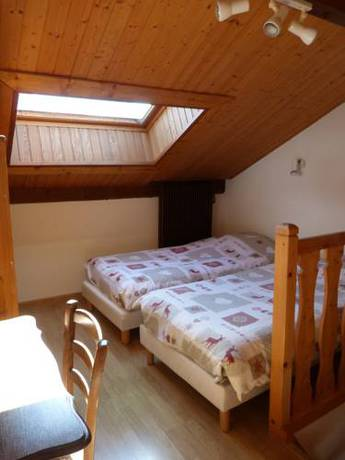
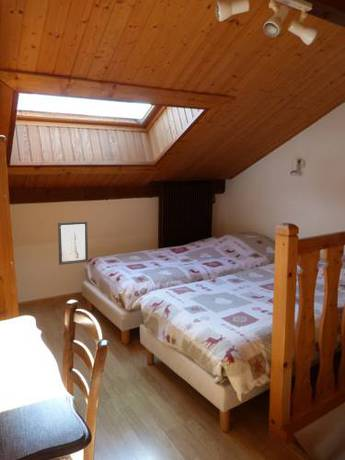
+ wall art (73, 242)
